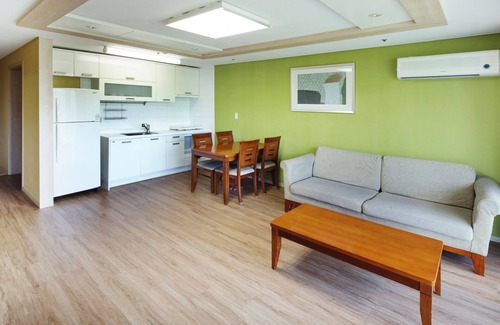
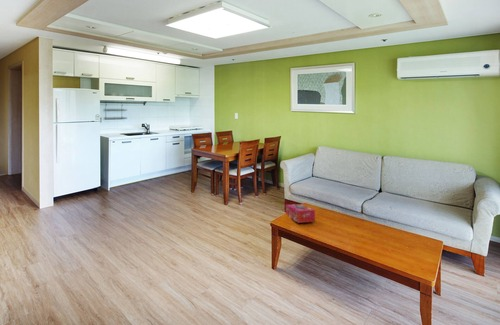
+ tissue box (299, 212)
